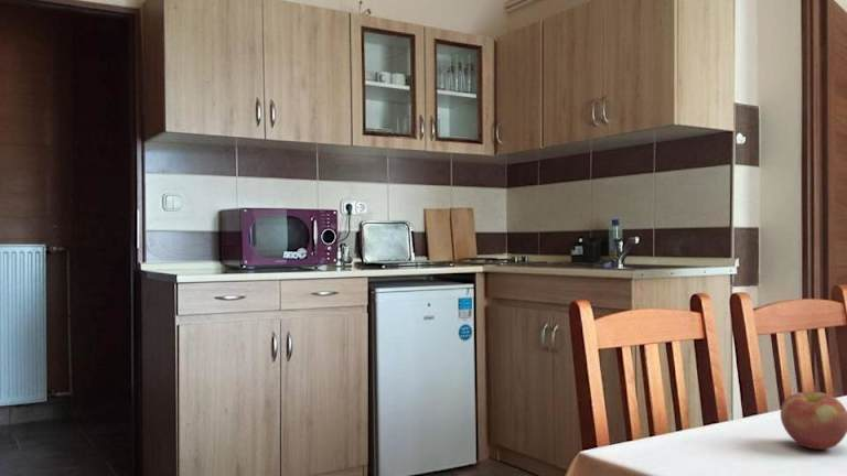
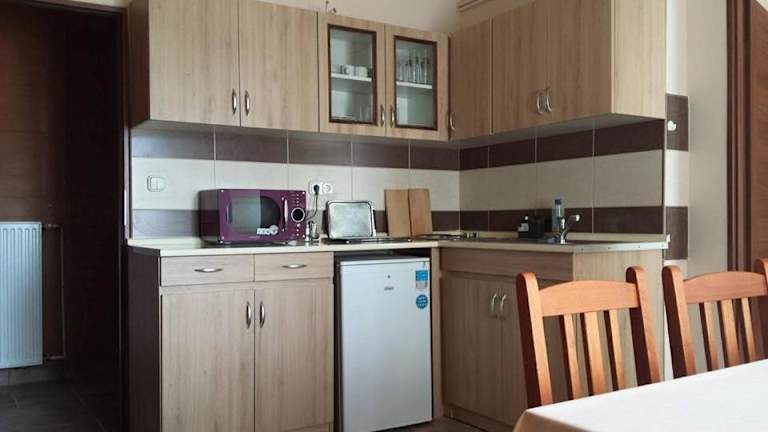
- apple (814, 420)
